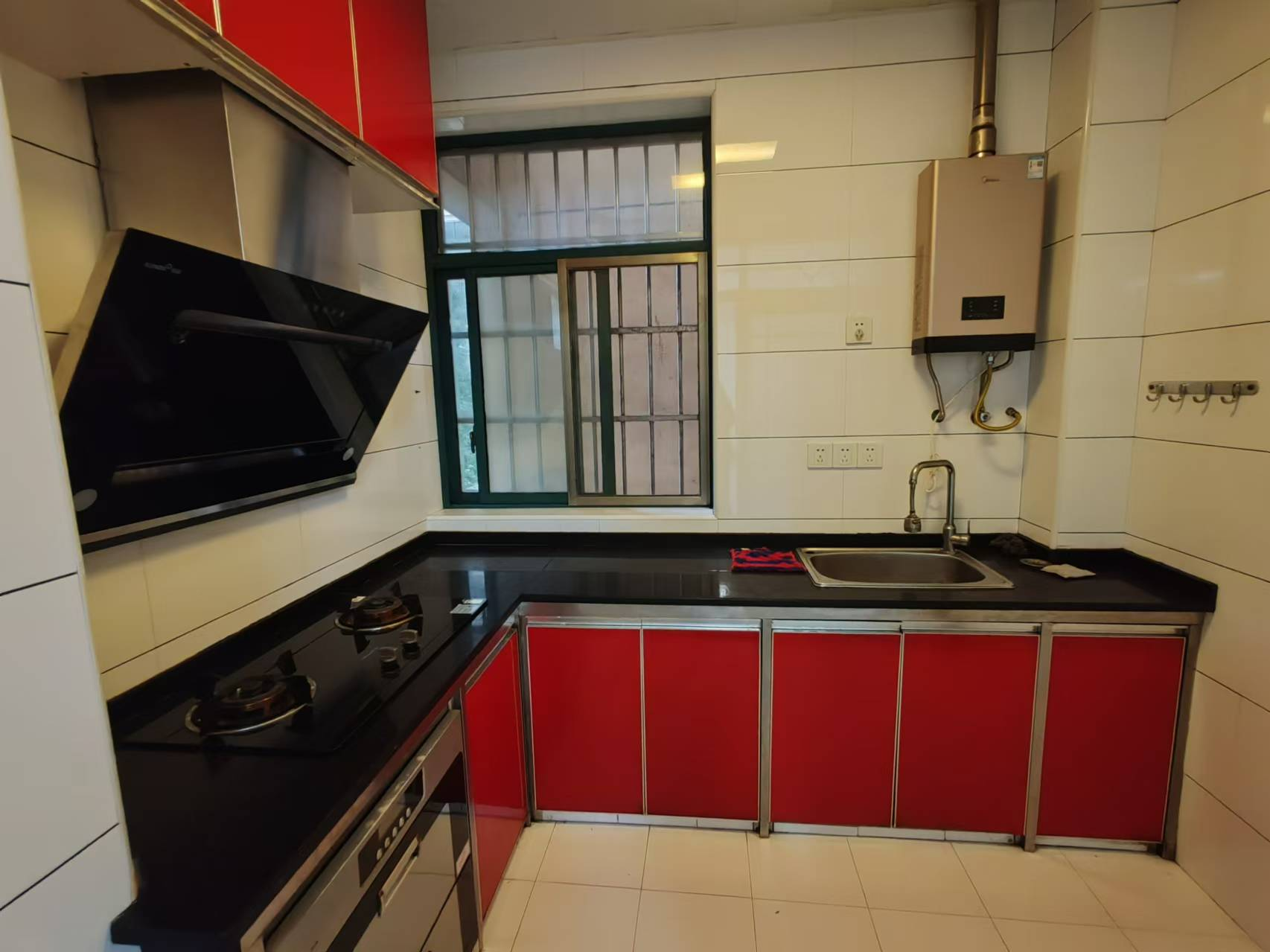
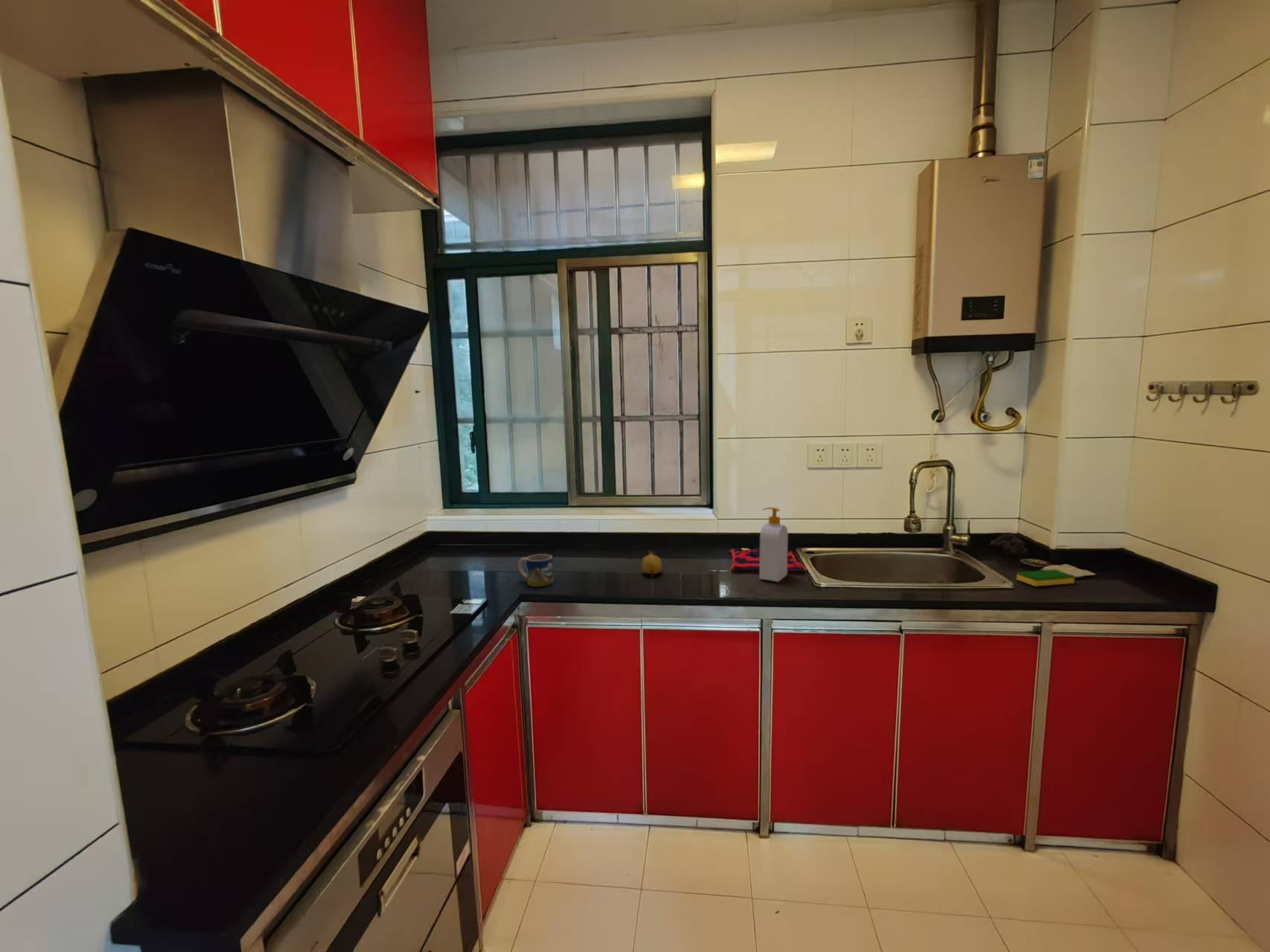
+ dish sponge (1045, 578)
+ soap bottle (773, 543)
+ mug (535, 569)
+ fruit (651, 562)
